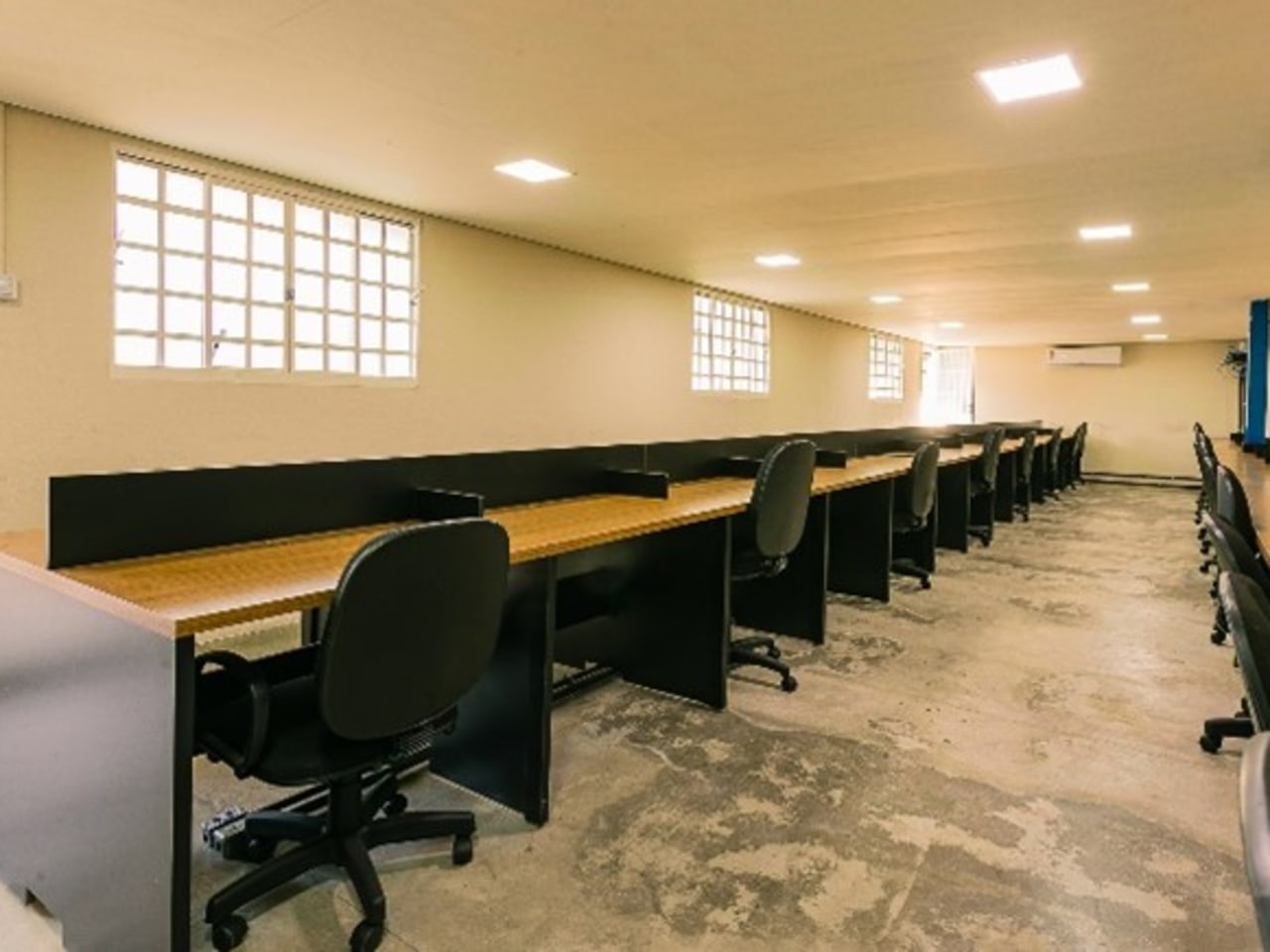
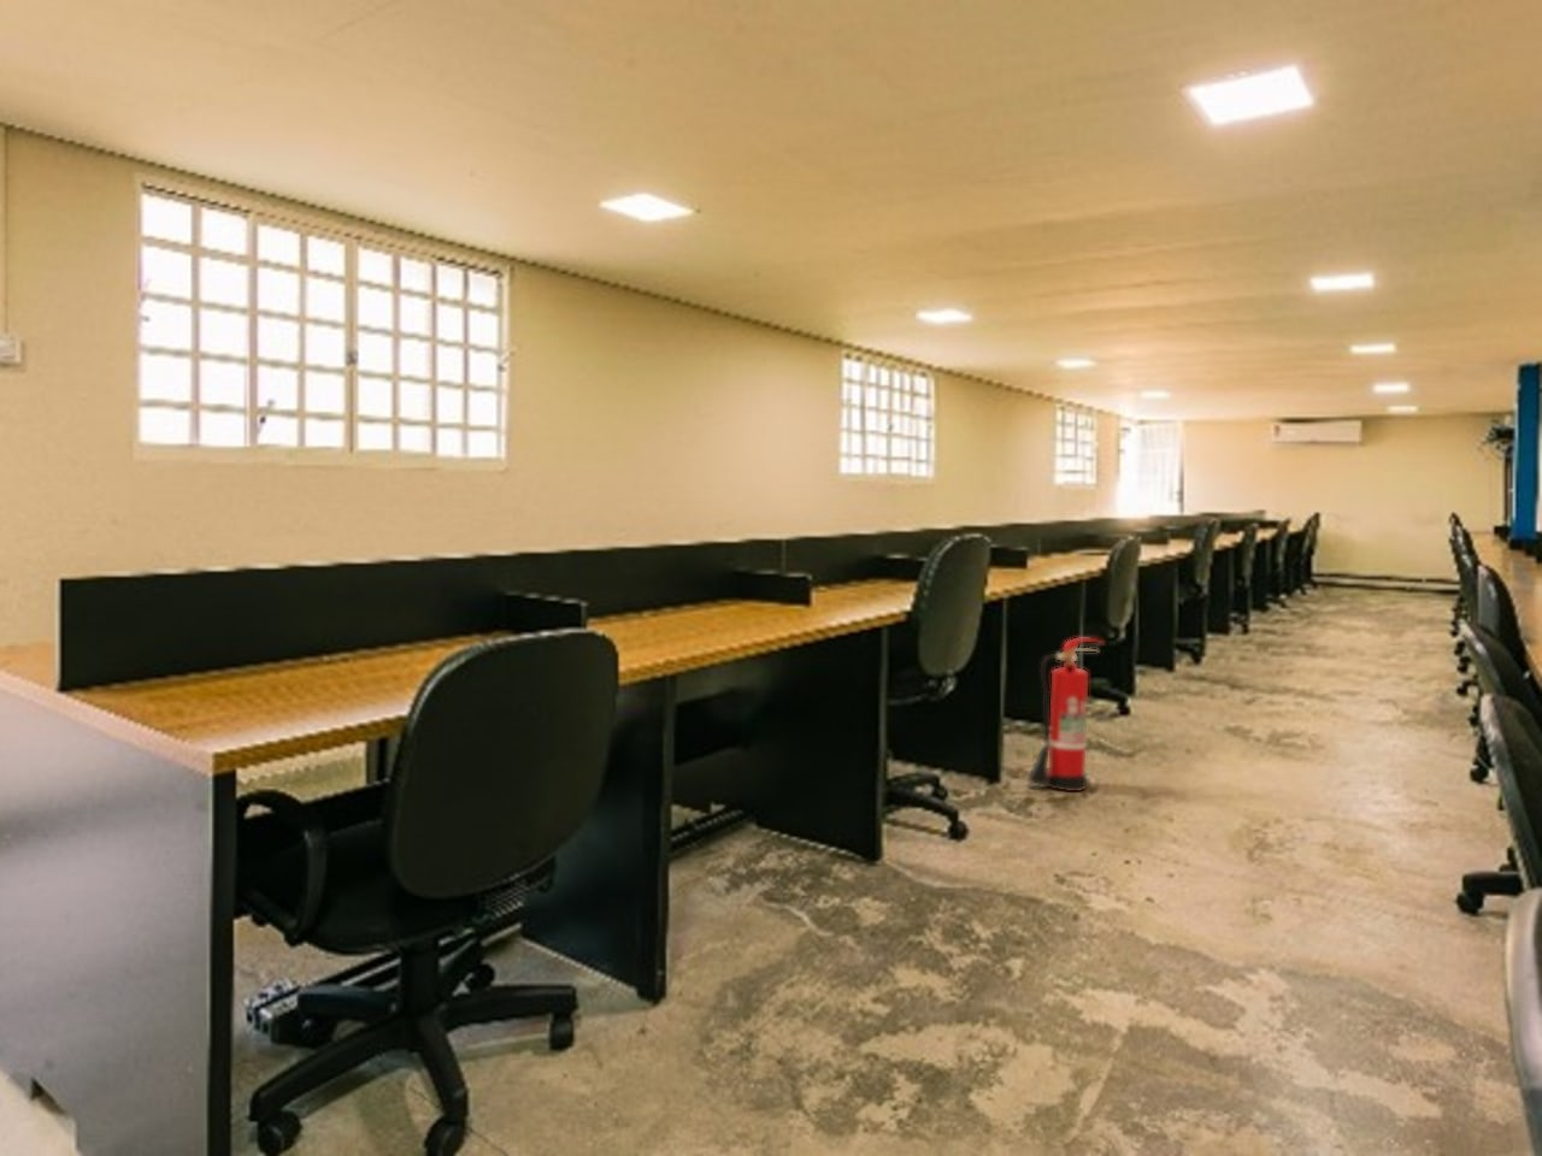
+ fire extinguisher (1065, 712)
